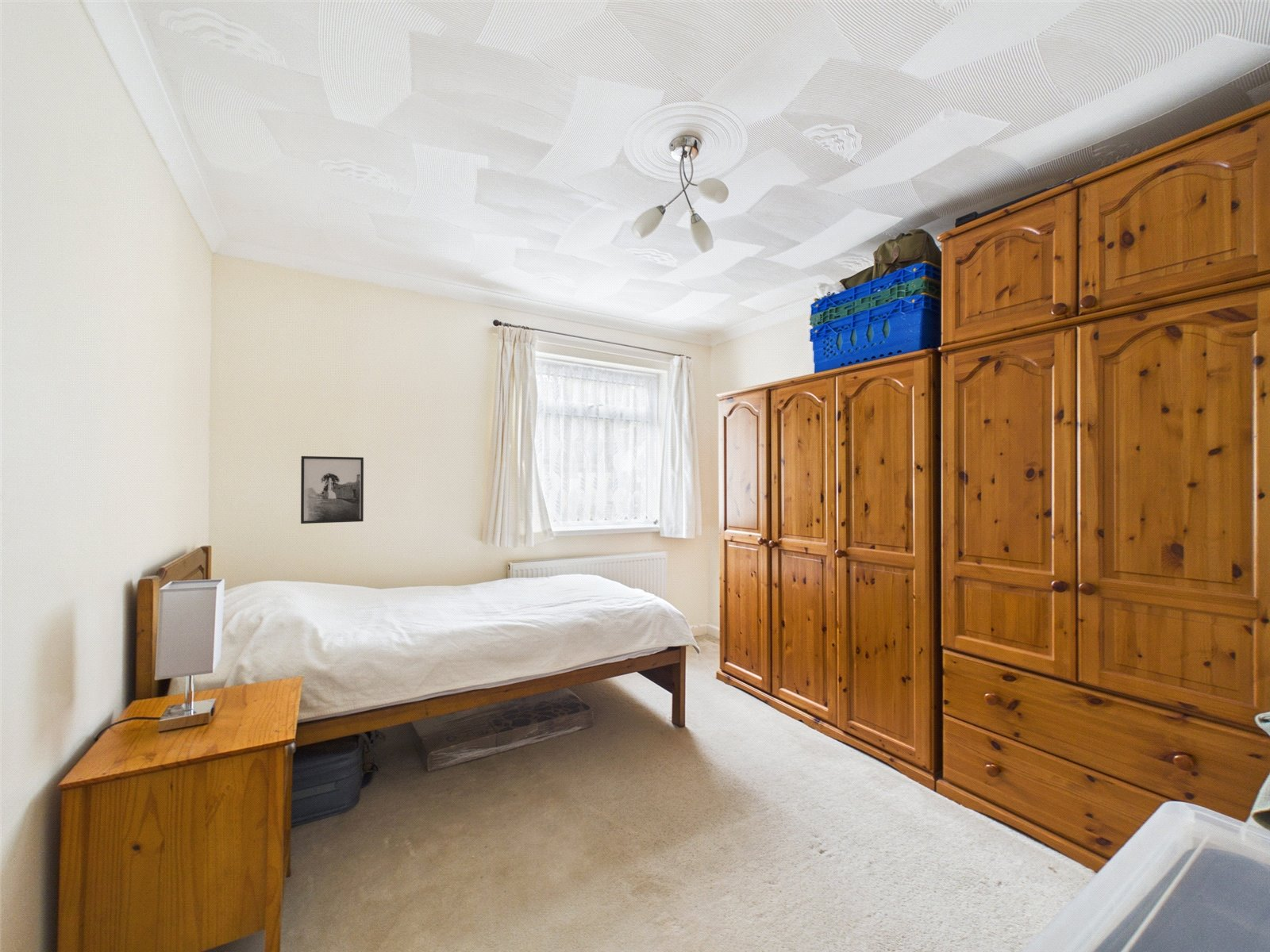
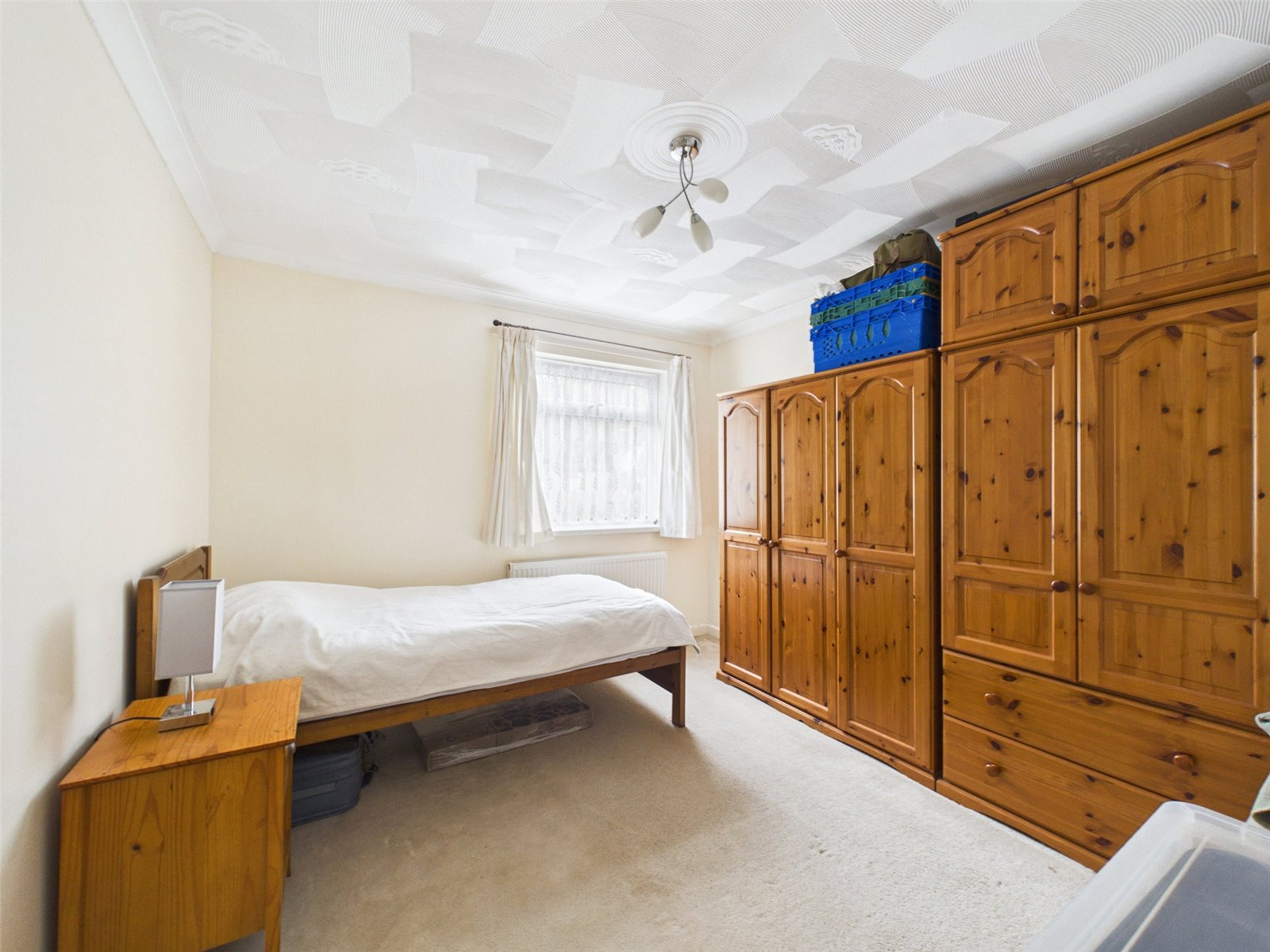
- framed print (333, 489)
